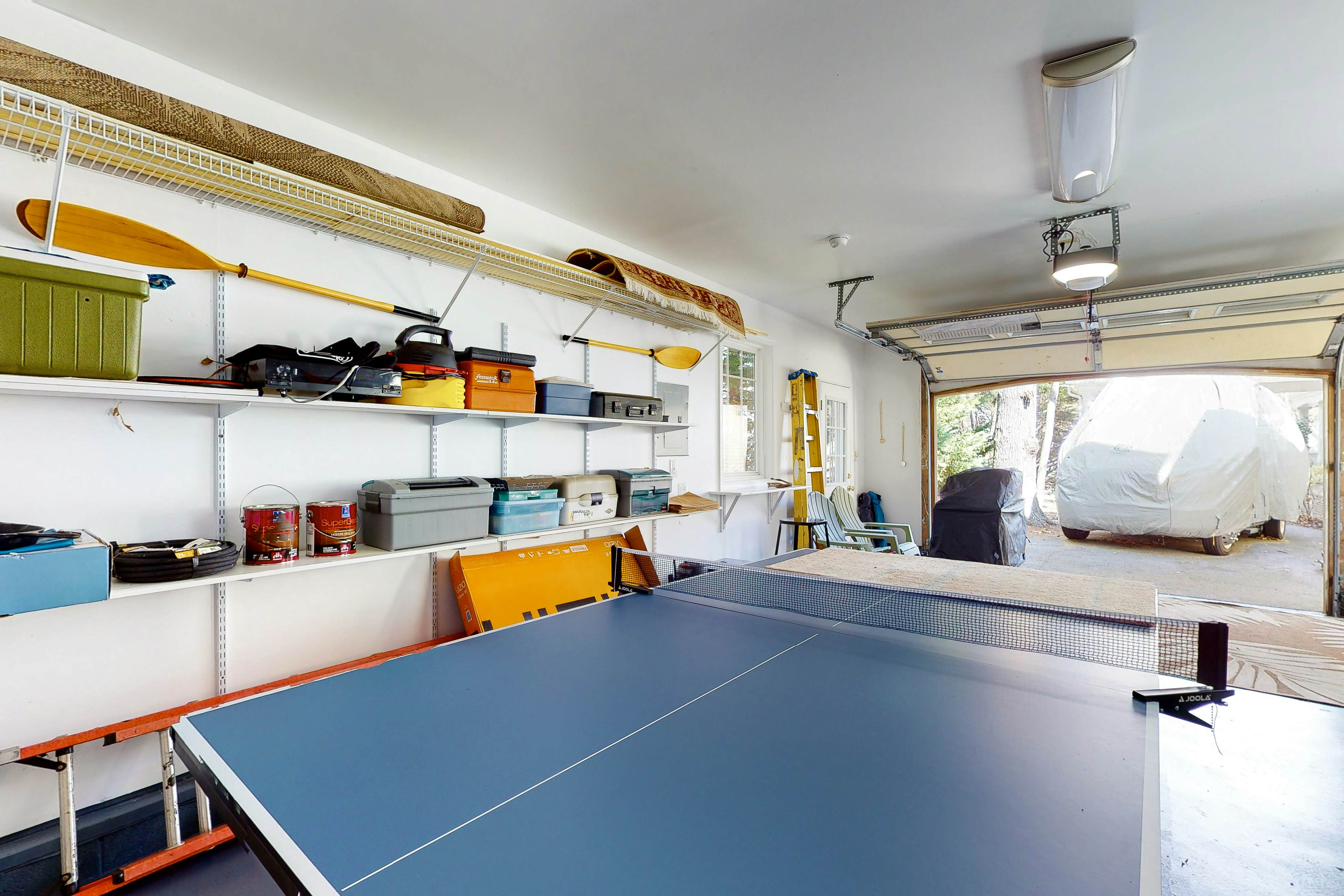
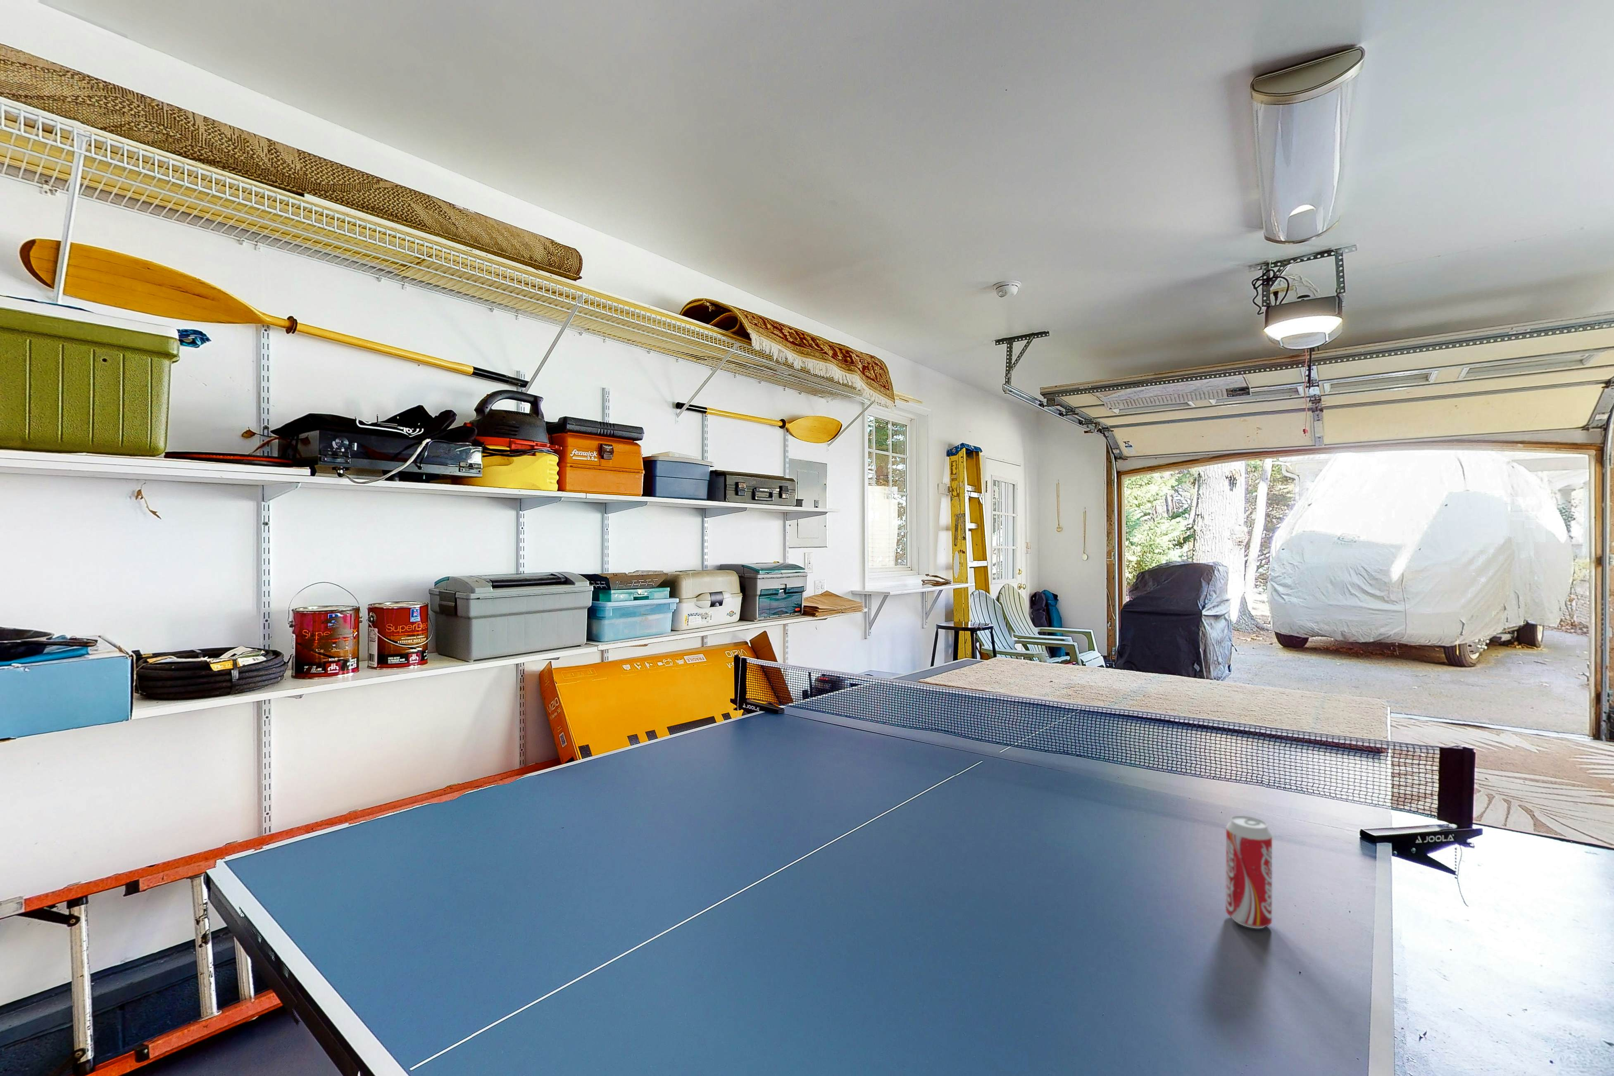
+ beverage can (1248, 871)
